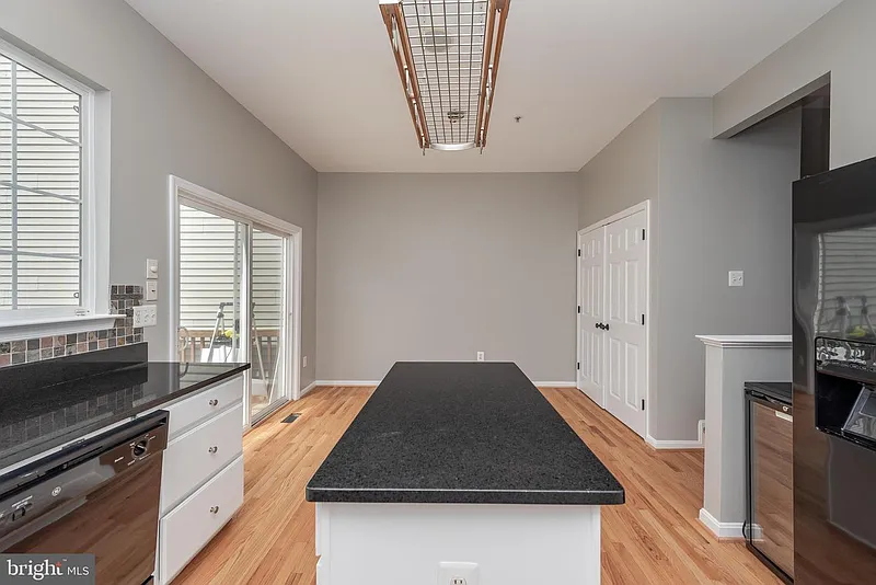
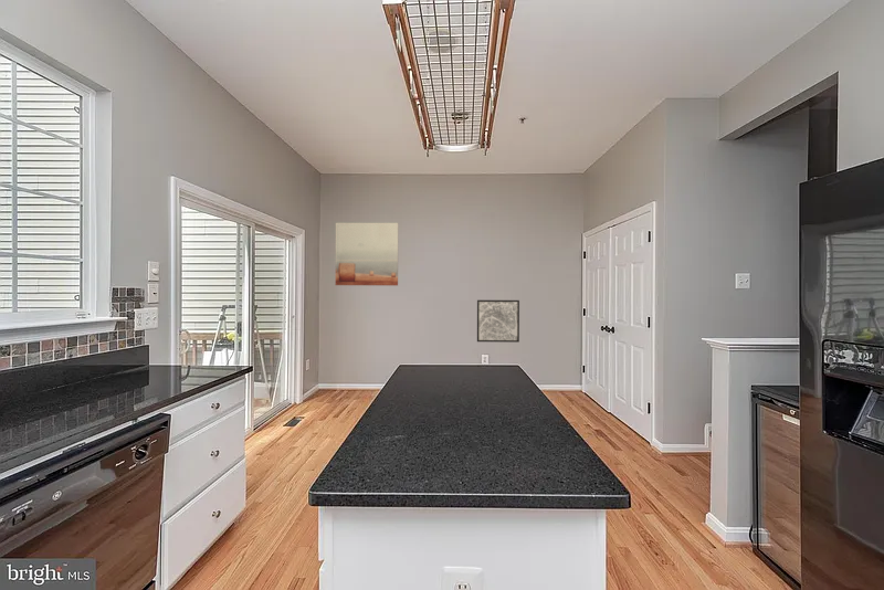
+ wall art (497, 320)
+ wall art (367, 254)
